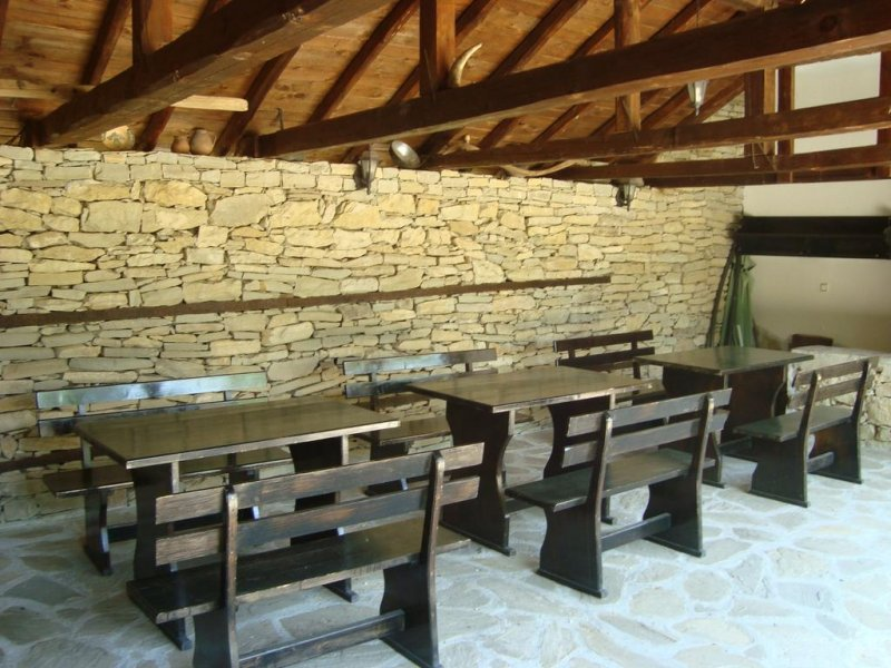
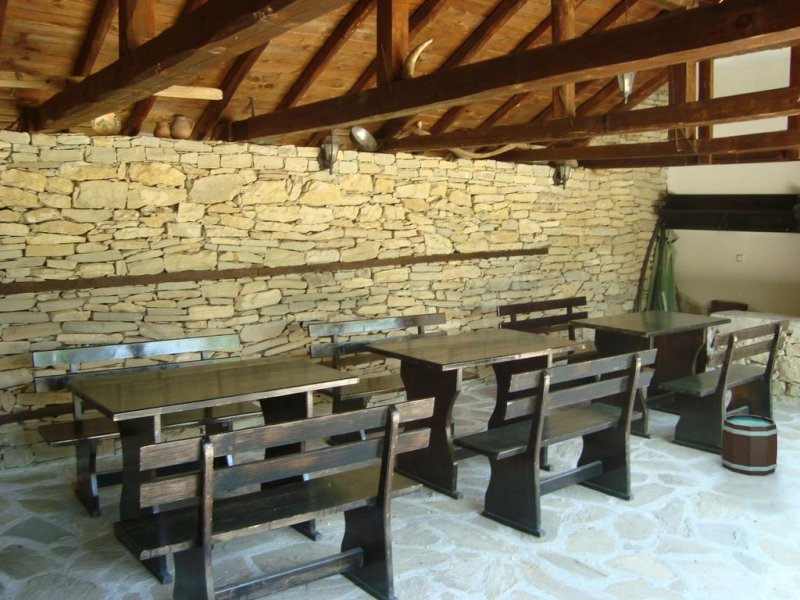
+ bucket (748, 444)
